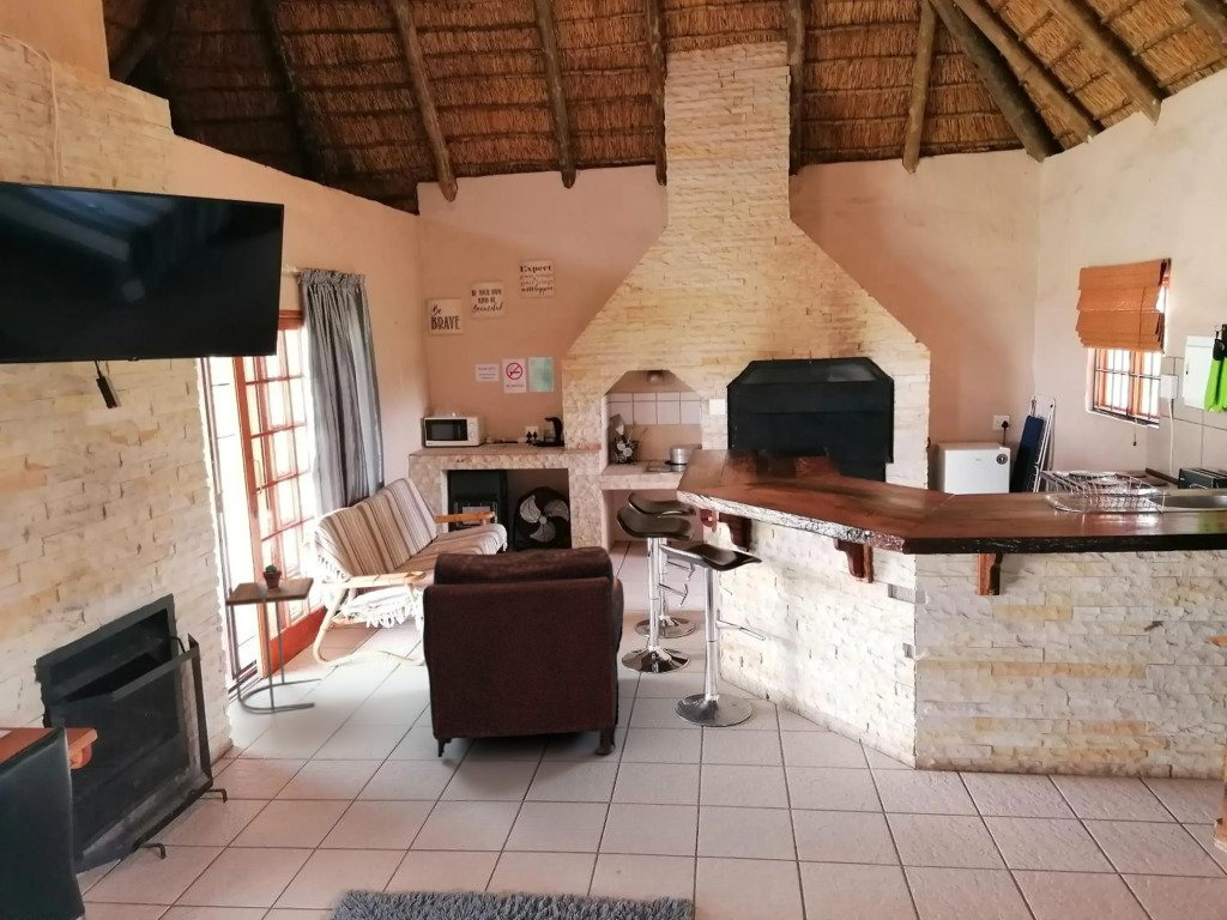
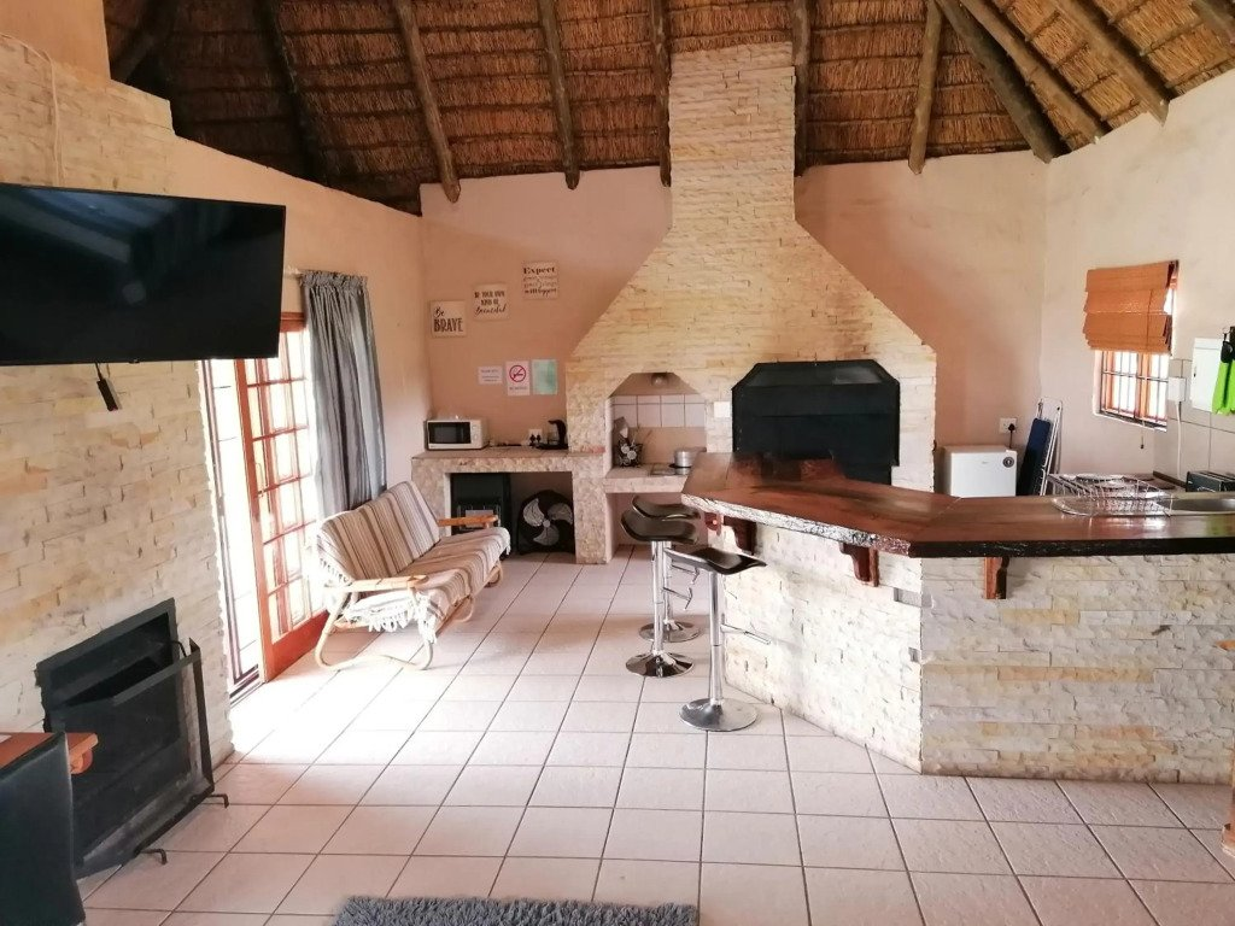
- leather (528, 627)
- potted succulent (272, 575)
- side table (278, 640)
